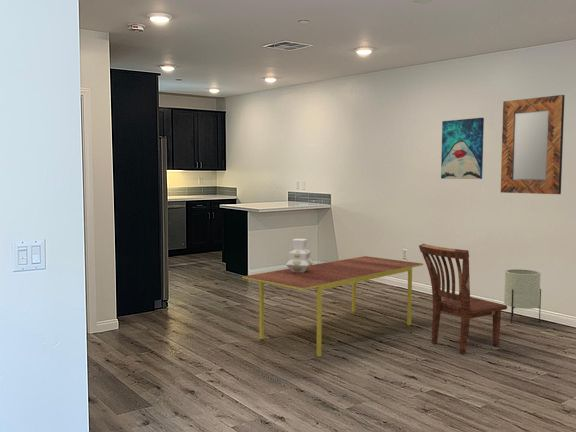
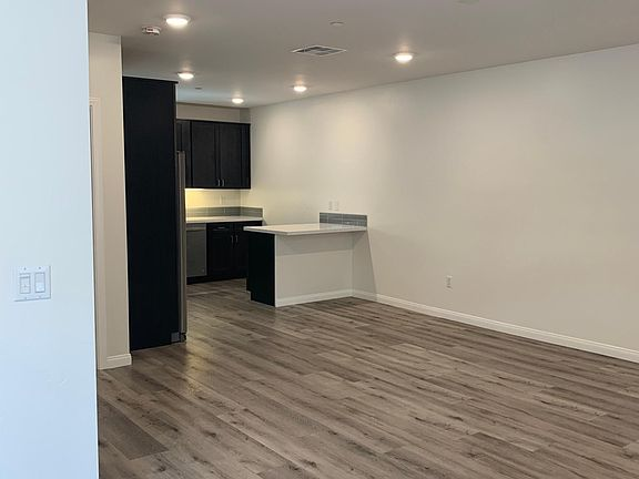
- dining chair (462, 295)
- wall art (461, 149)
- dining table (352, 300)
- home mirror (530, 146)
- vase (299, 255)
- planter (521, 296)
